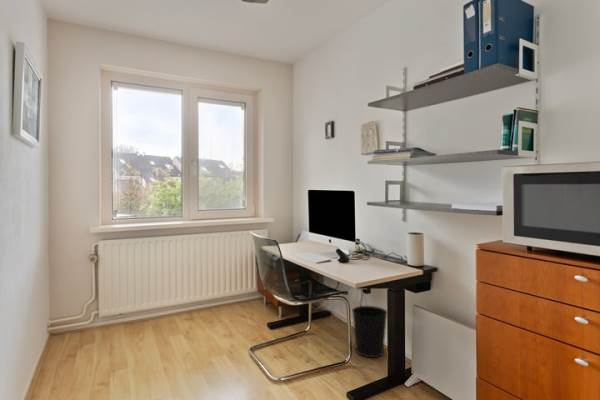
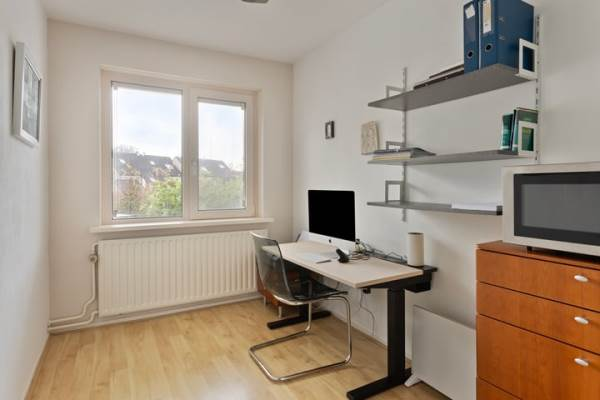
- wastebasket (369, 331)
